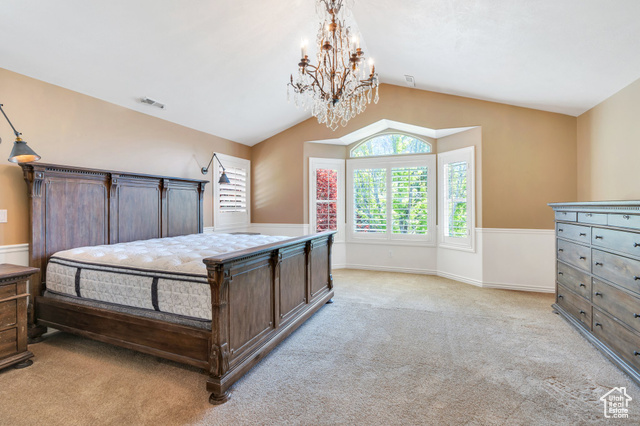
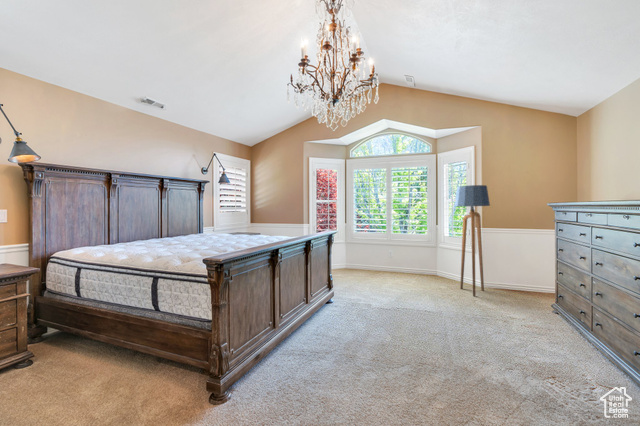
+ floor lamp (472, 239)
